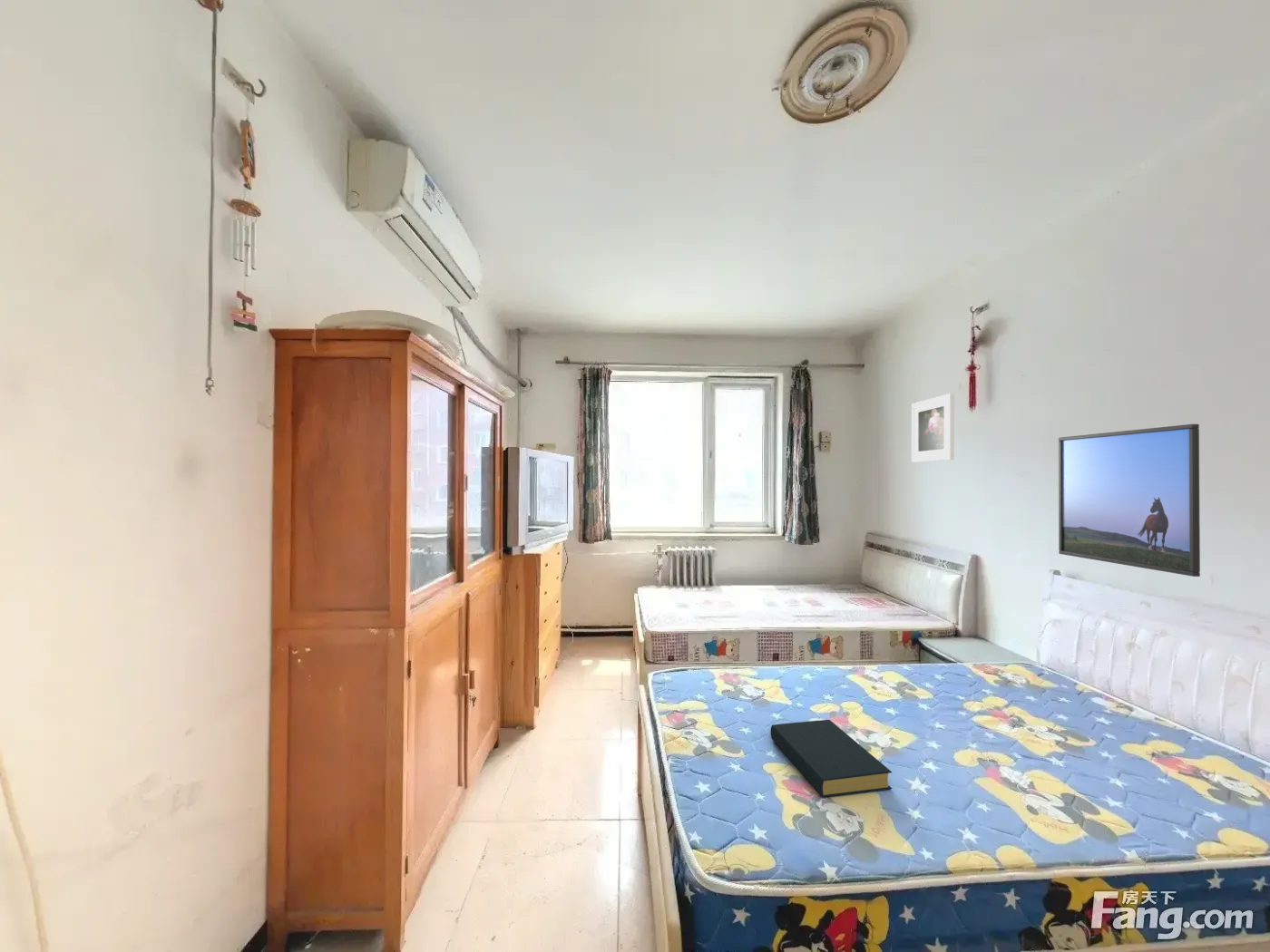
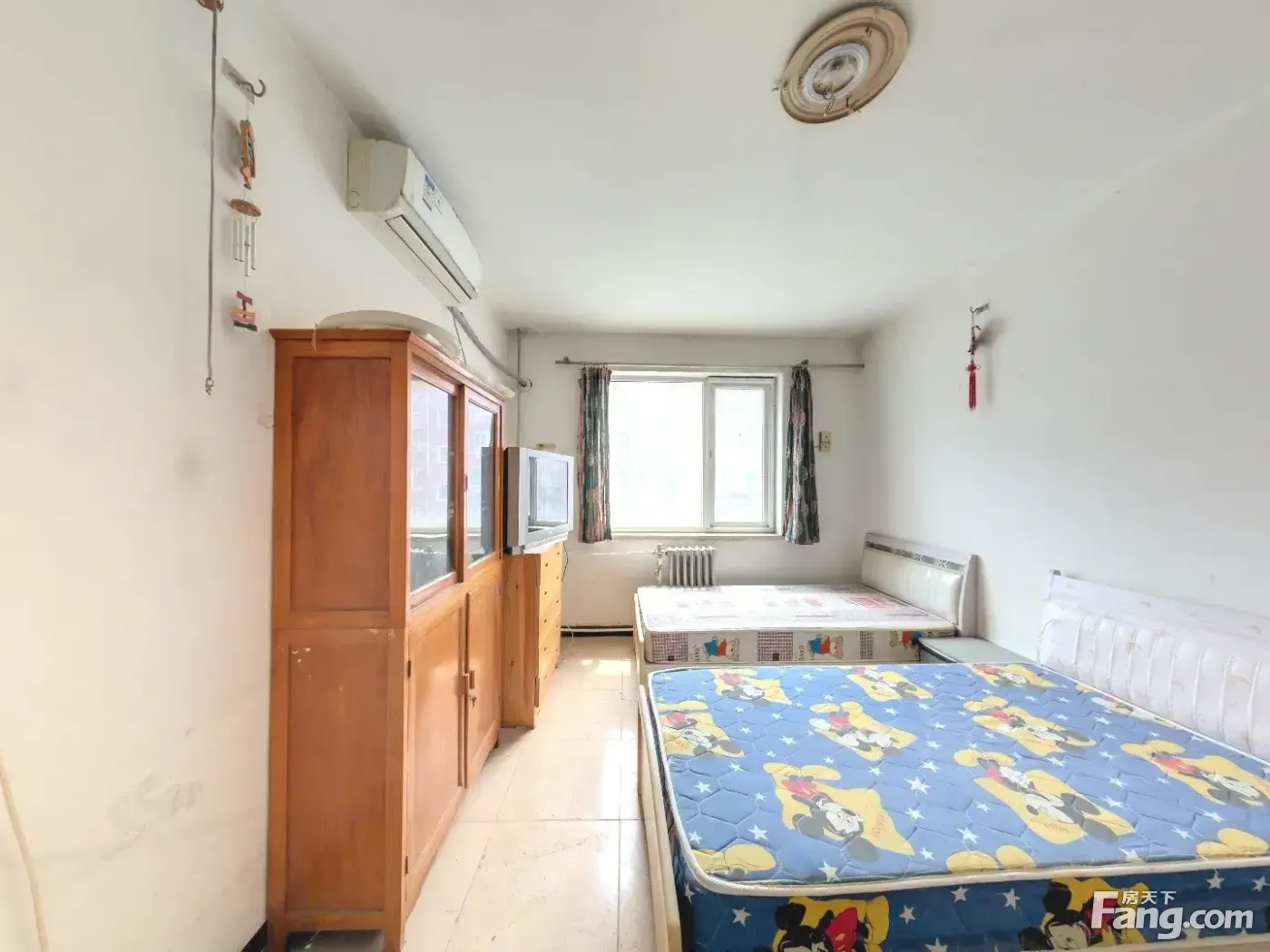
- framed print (931, 430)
- hardback book (826, 753)
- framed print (1119, 497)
